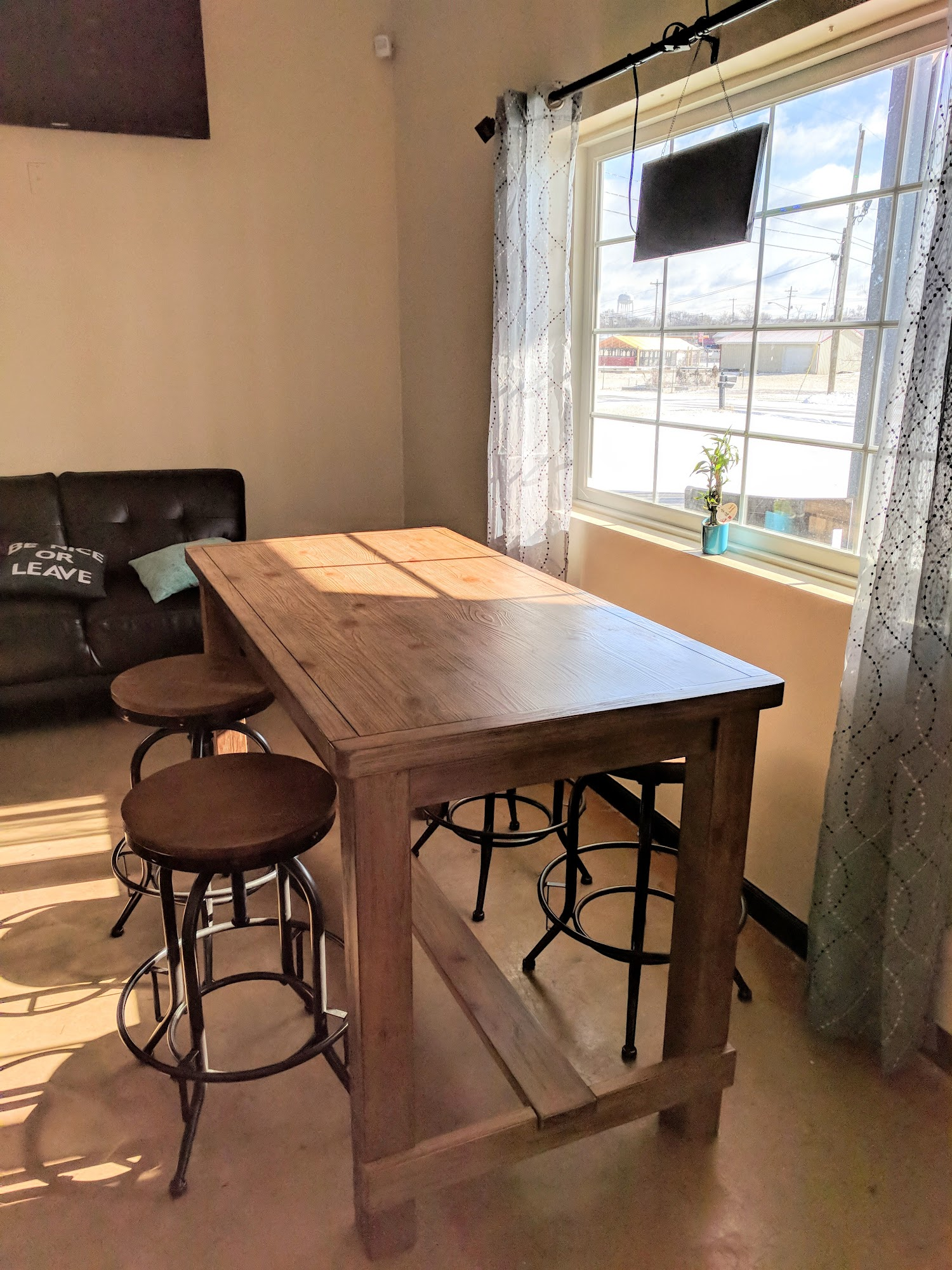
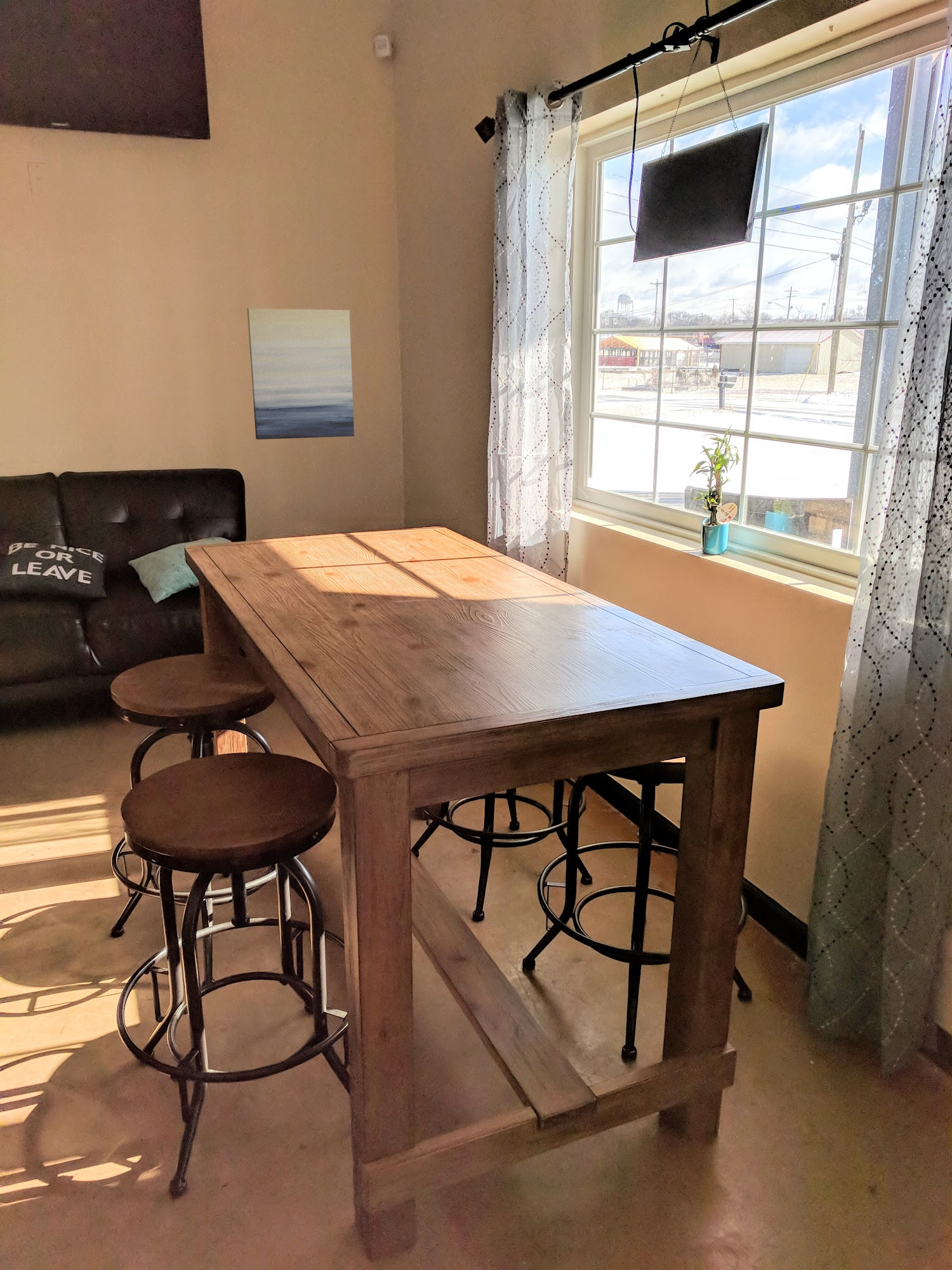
+ wall art (302, 375)
